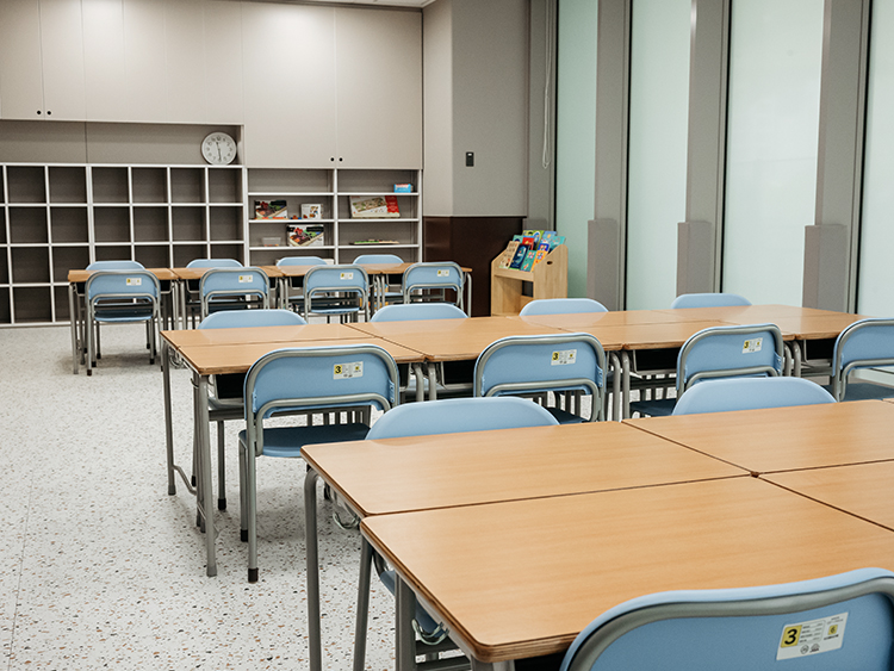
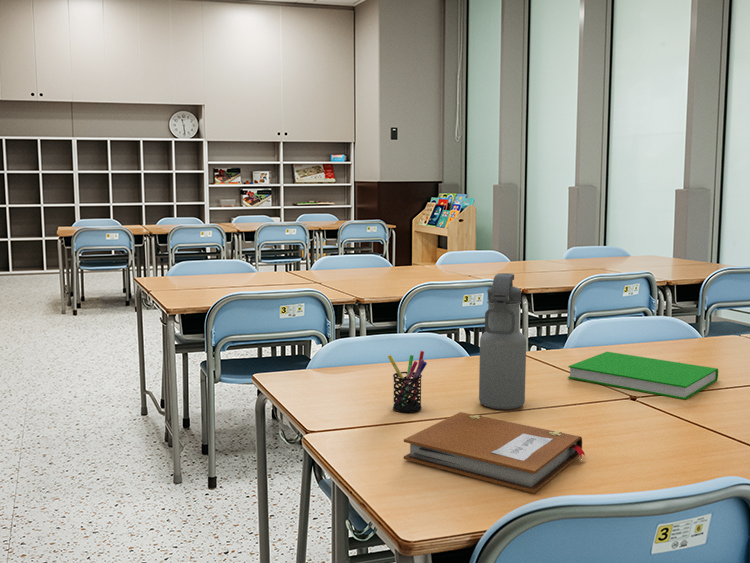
+ book (642, 373)
+ notebook (497, 447)
+ water bottle (502, 340)
+ pen holder (409, 378)
